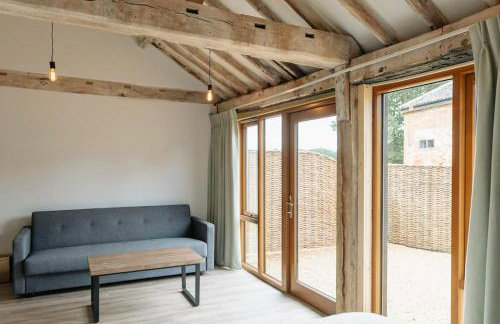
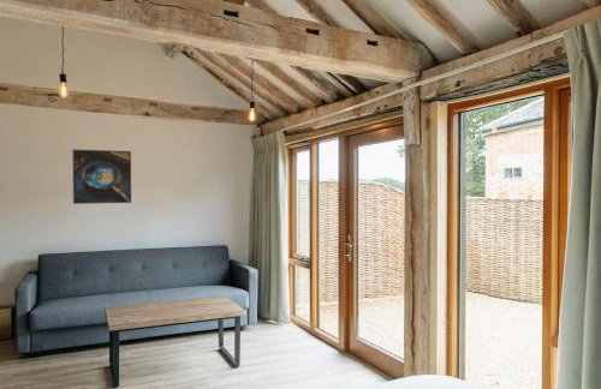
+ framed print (102, 176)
